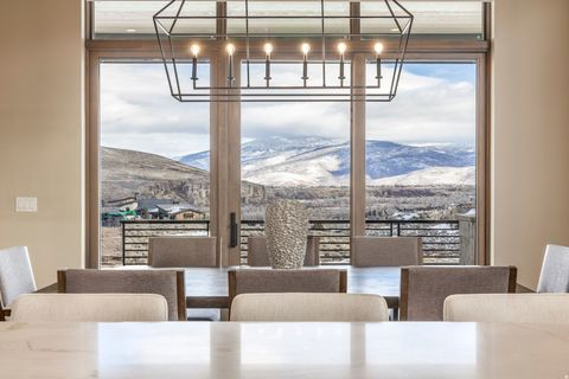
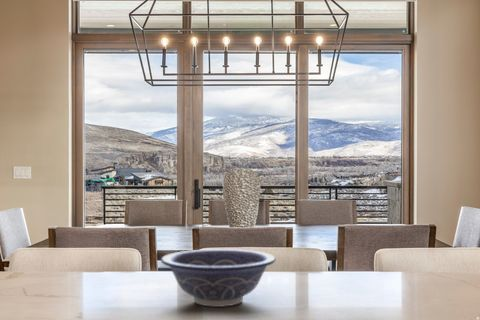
+ decorative bowl (218, 279)
